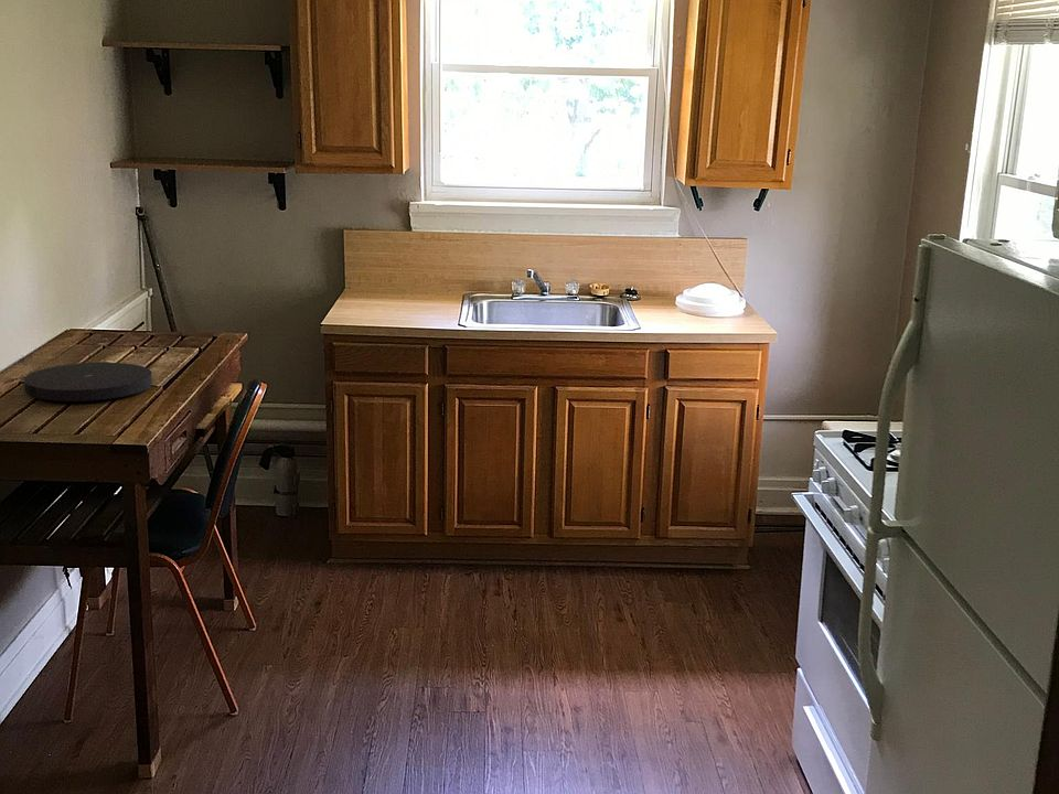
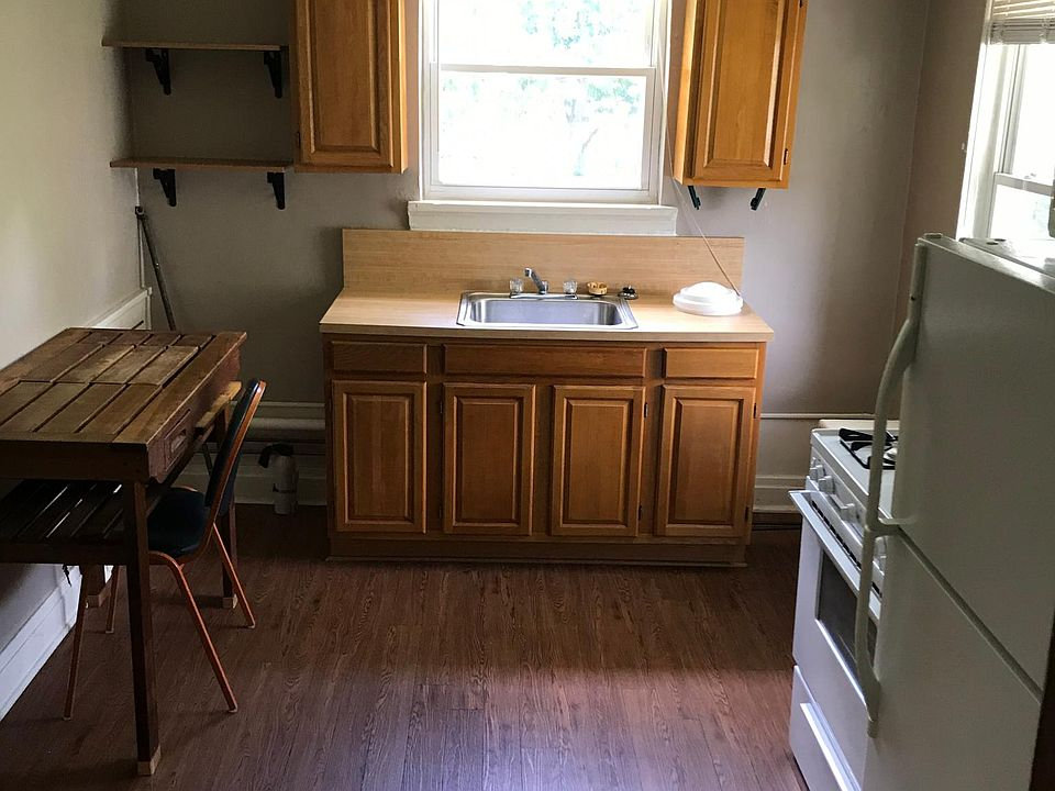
- plate (88, 380)
